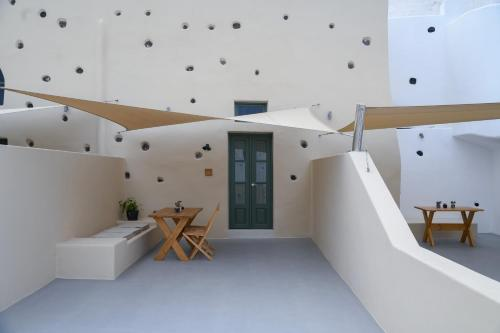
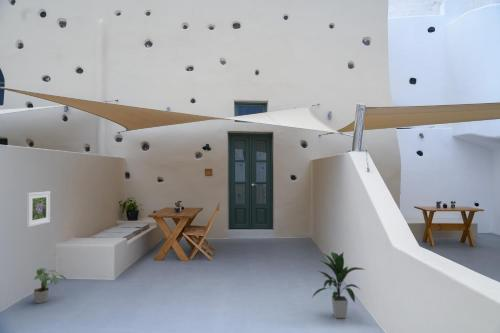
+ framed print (39, 208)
+ potted plant (46, 284)
+ indoor plant (337, 283)
